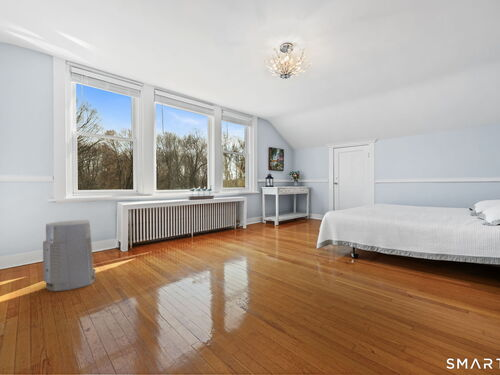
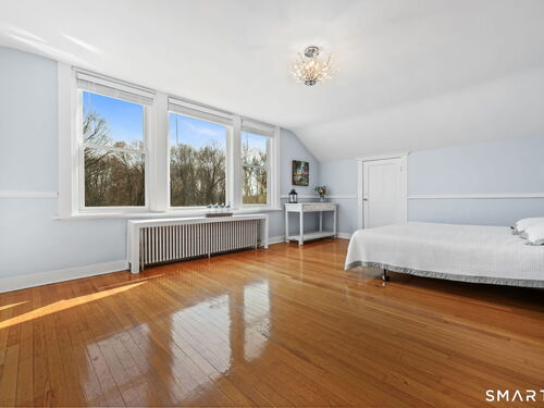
- air purifier (70, 252)
